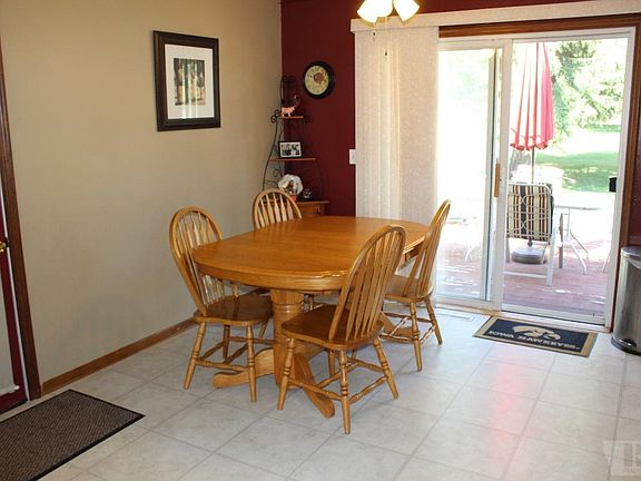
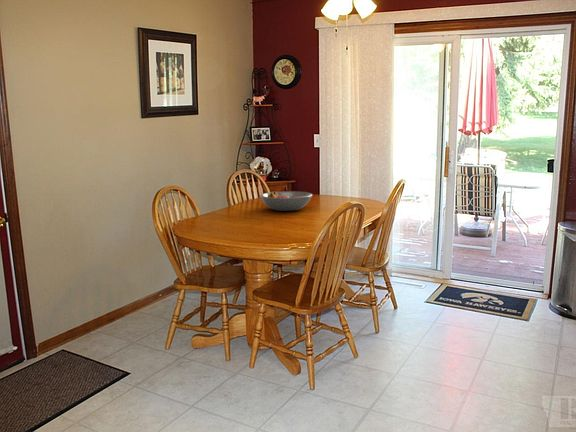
+ fruit bowl (286, 200)
